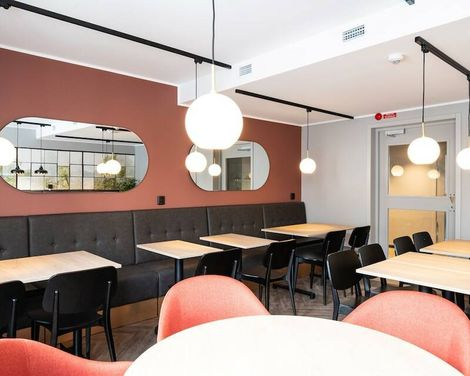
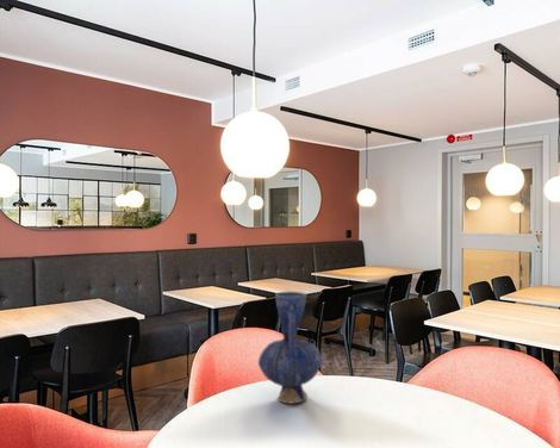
+ vase (290, 346)
